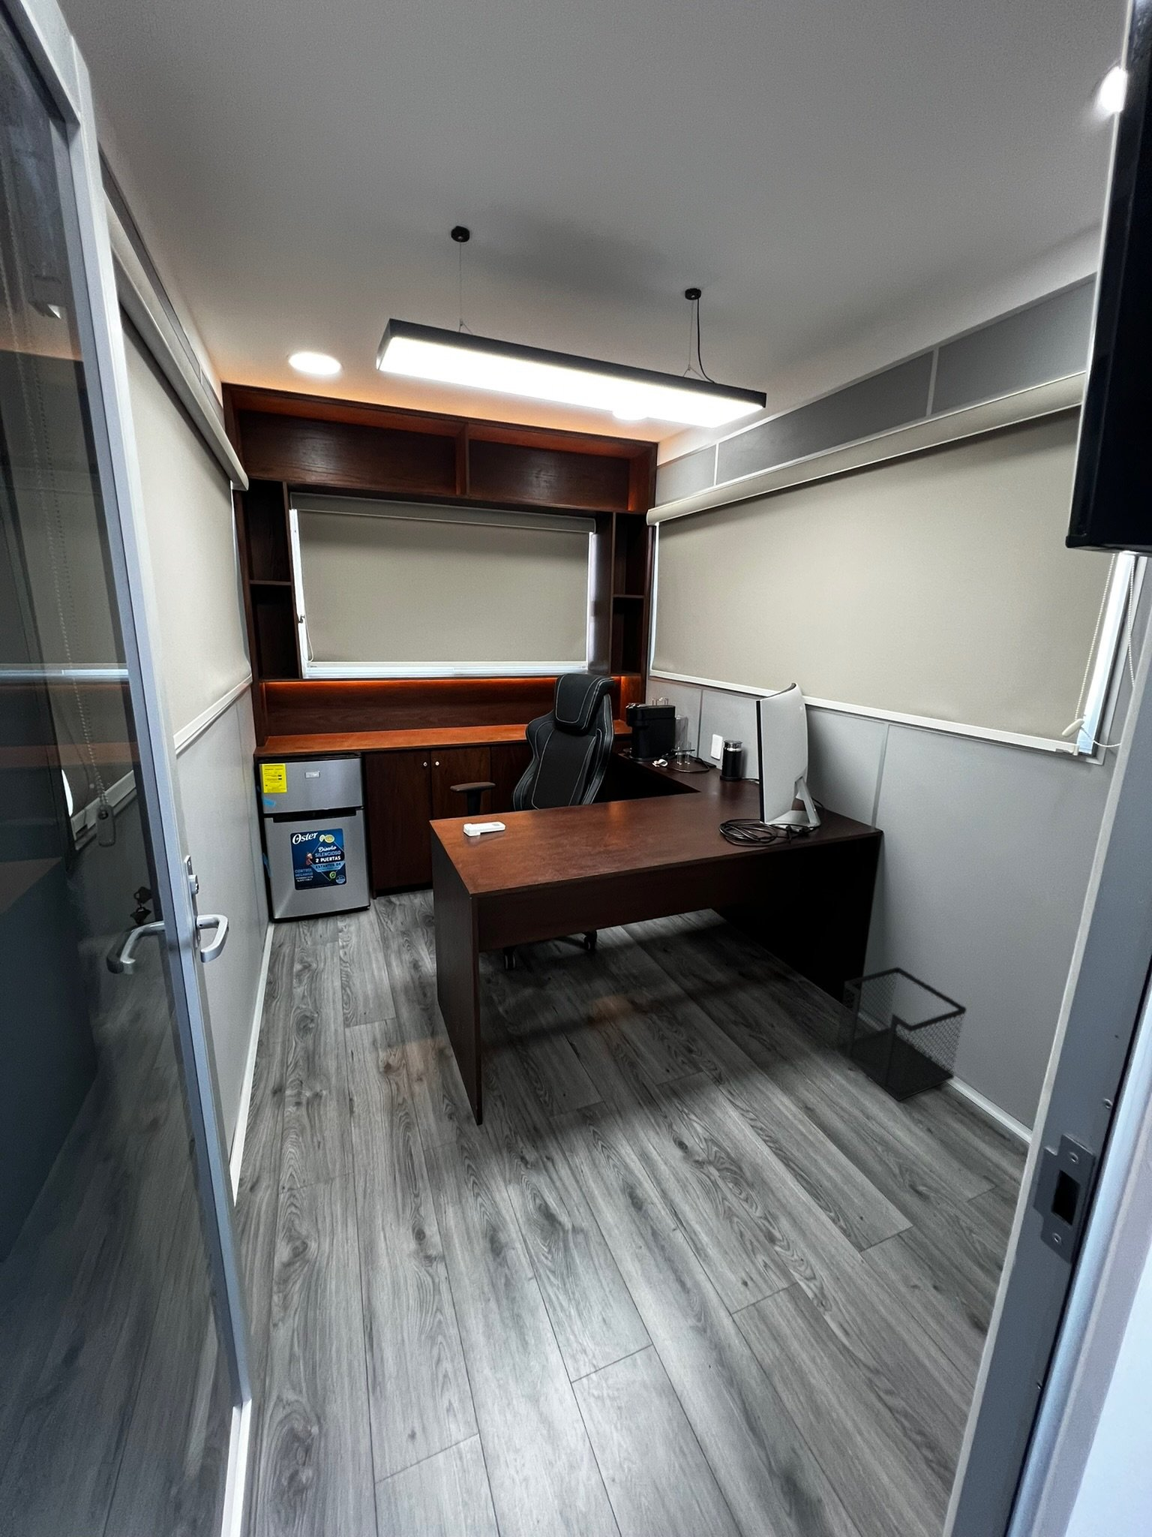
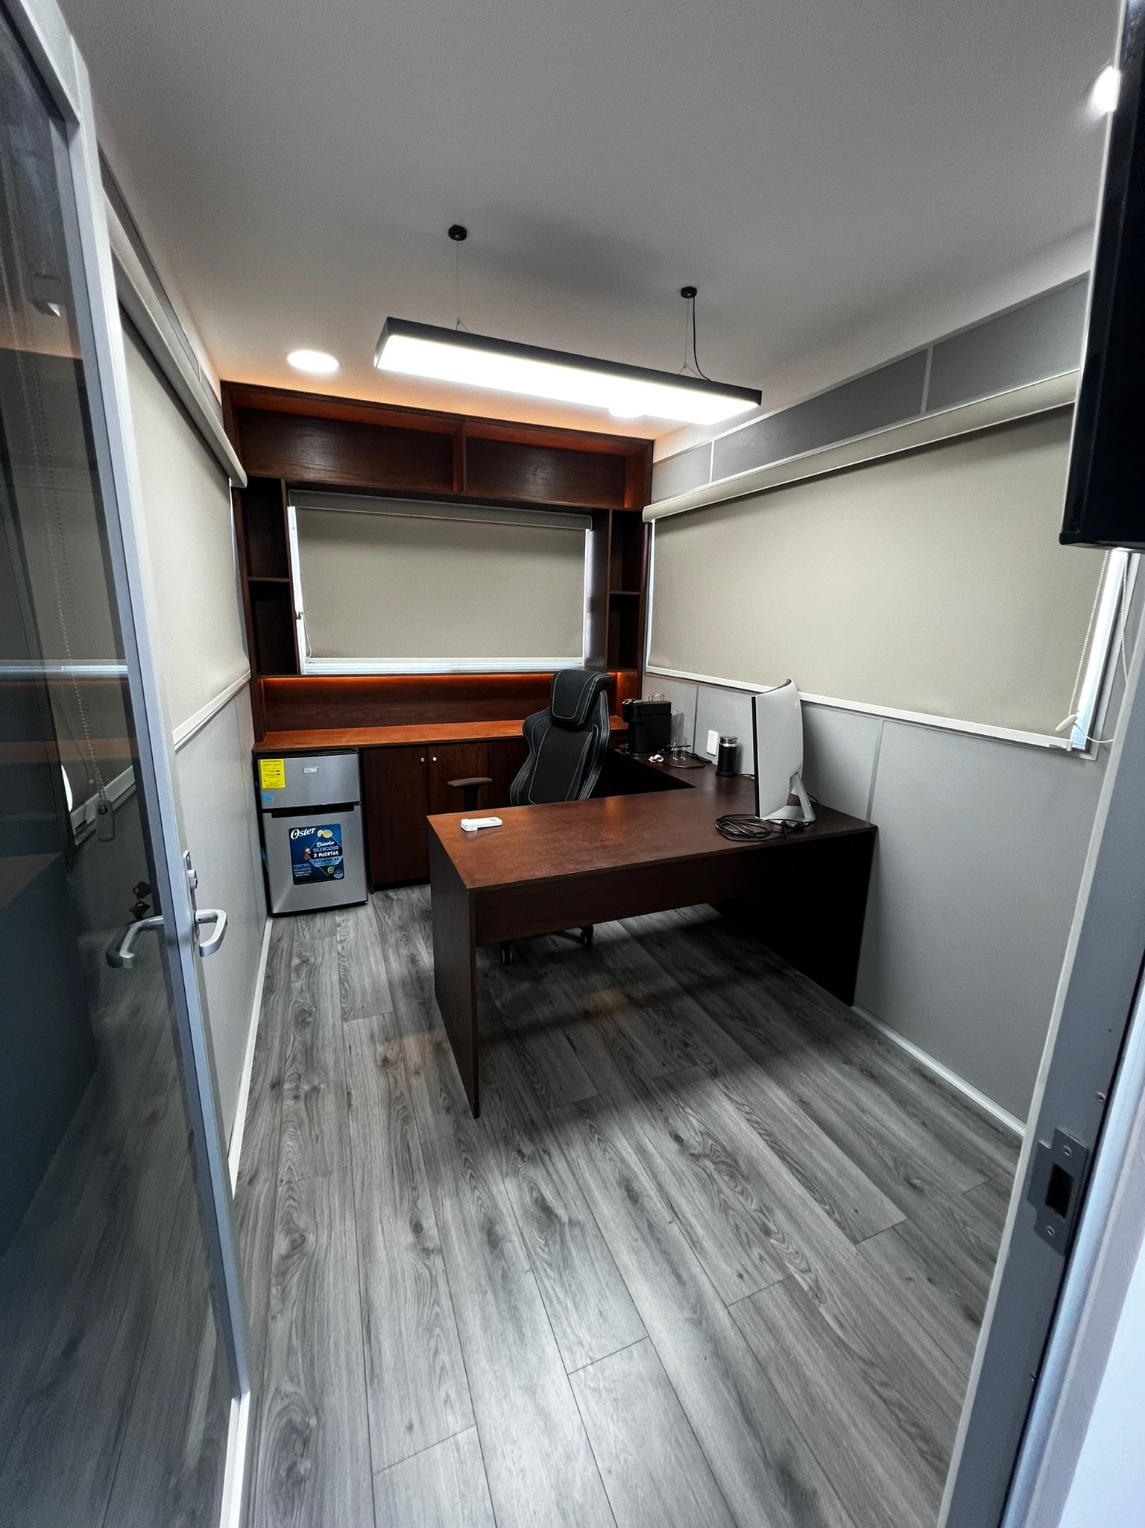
- wastebasket (899, 1029)
